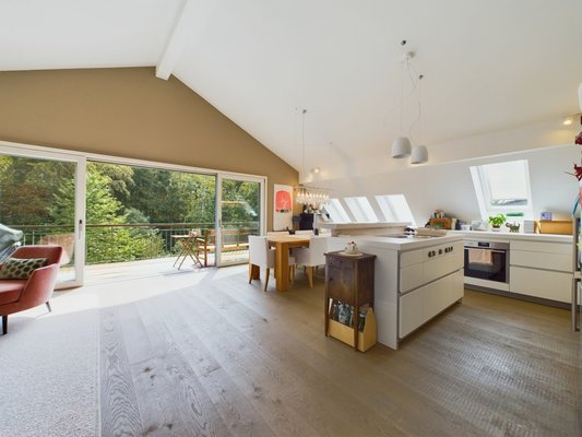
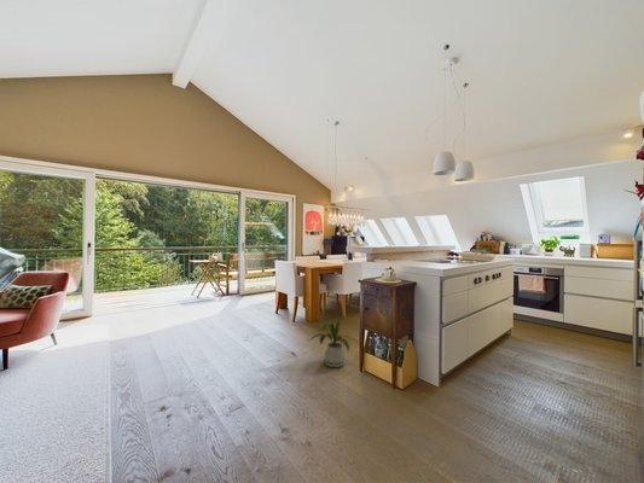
+ house plant (331, 337)
